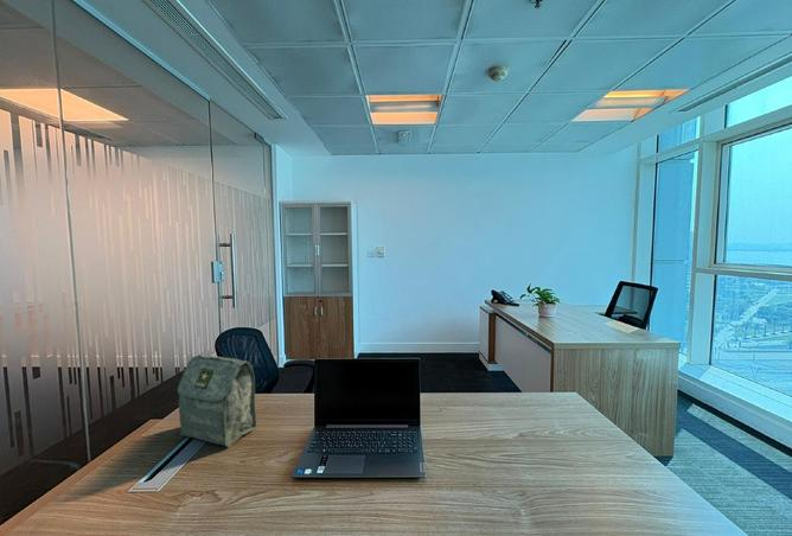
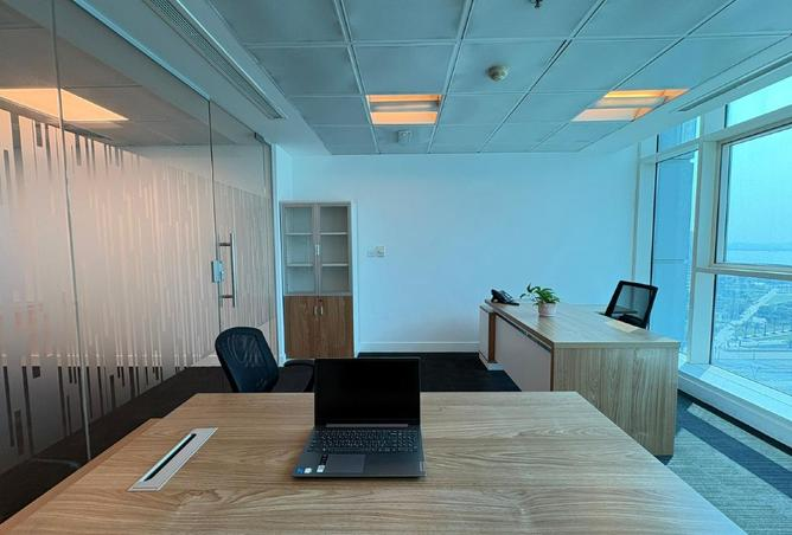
- bag (217, 395)
